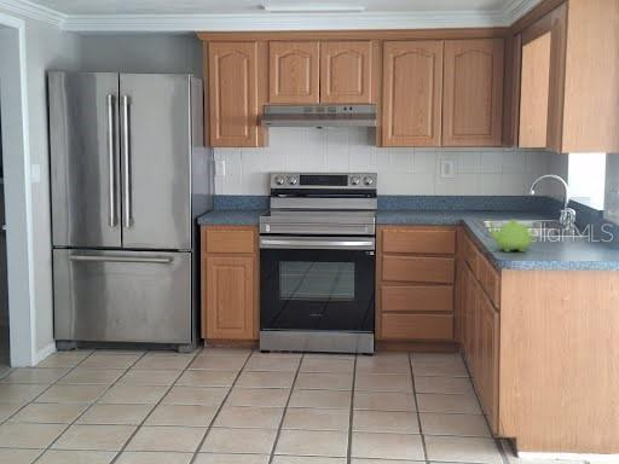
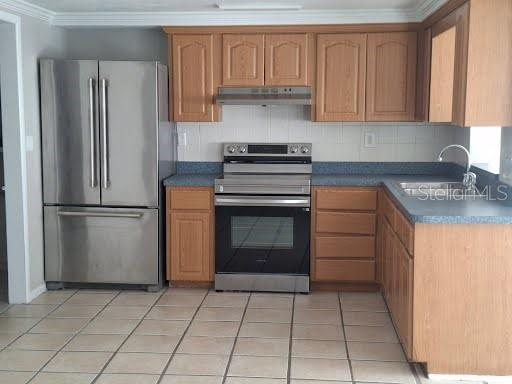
- teapot (510, 234)
